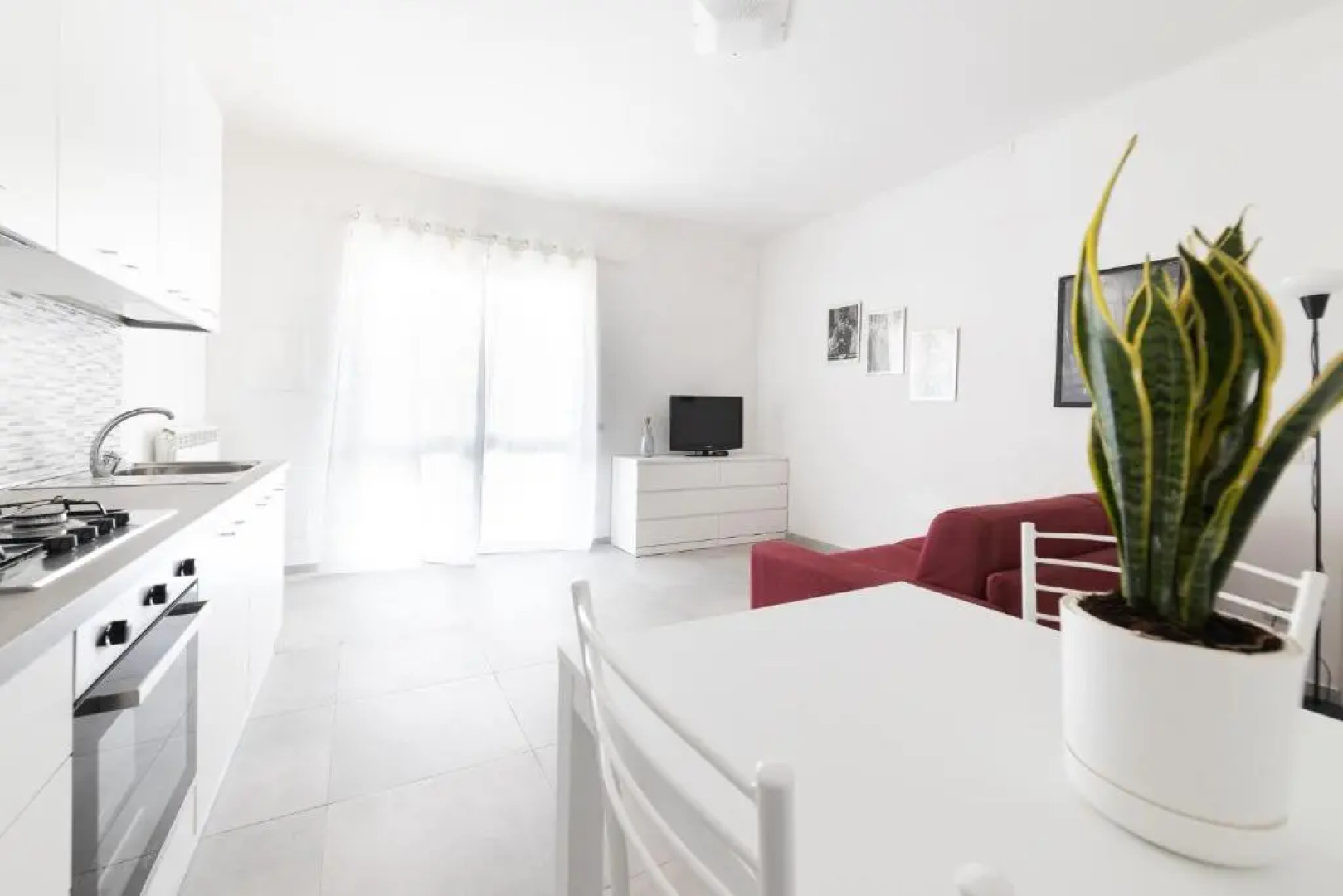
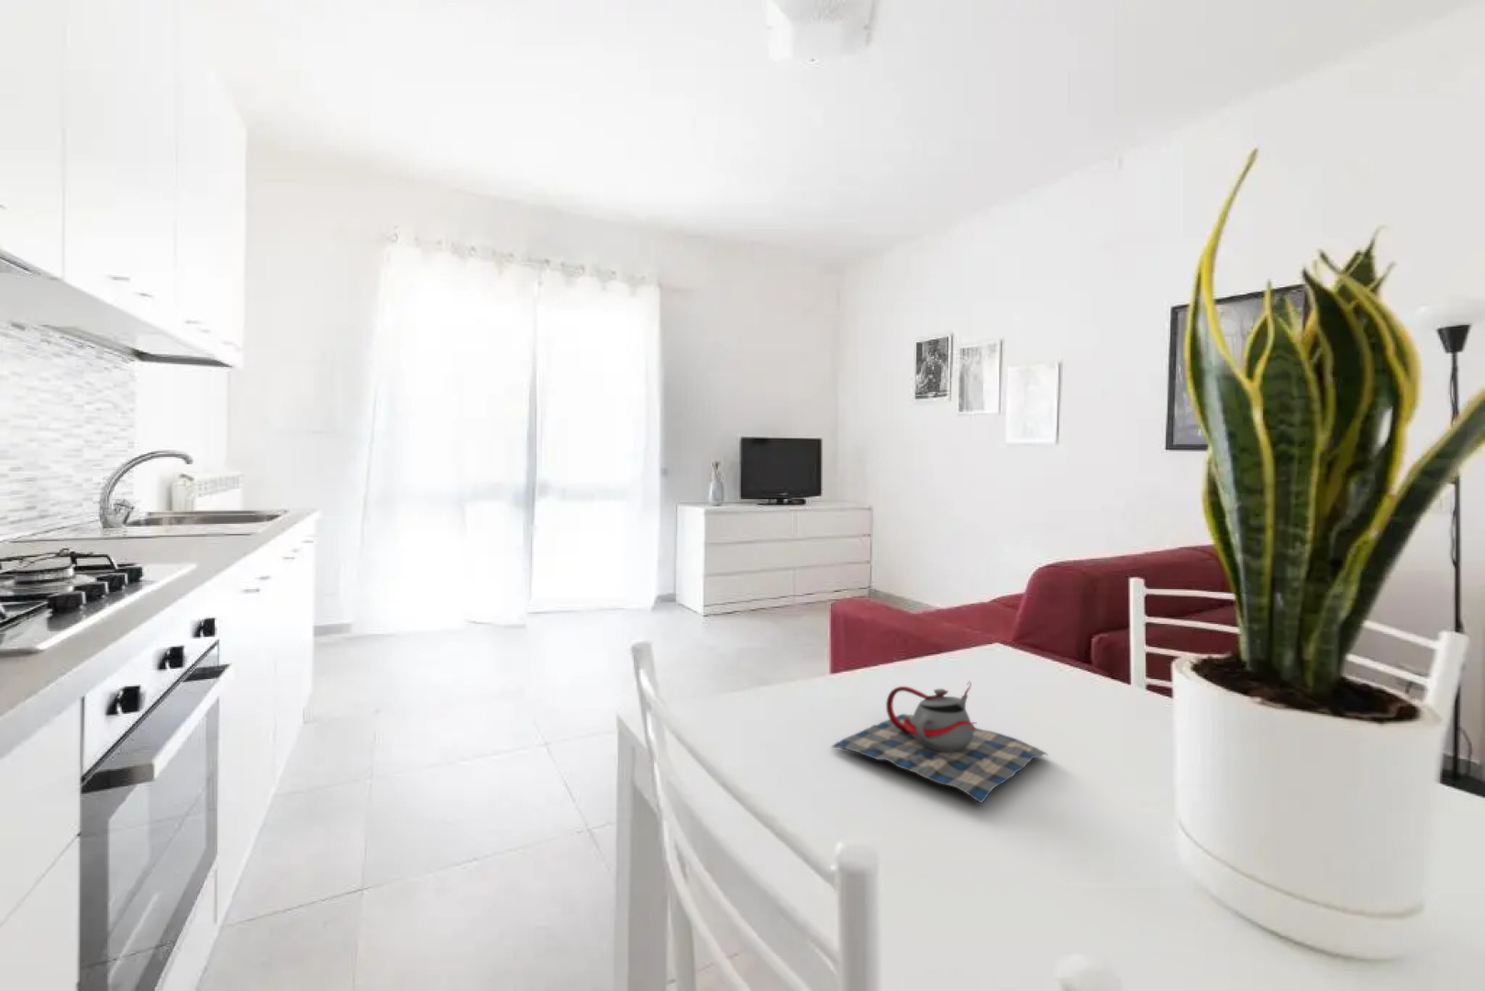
+ teapot (941, 721)
